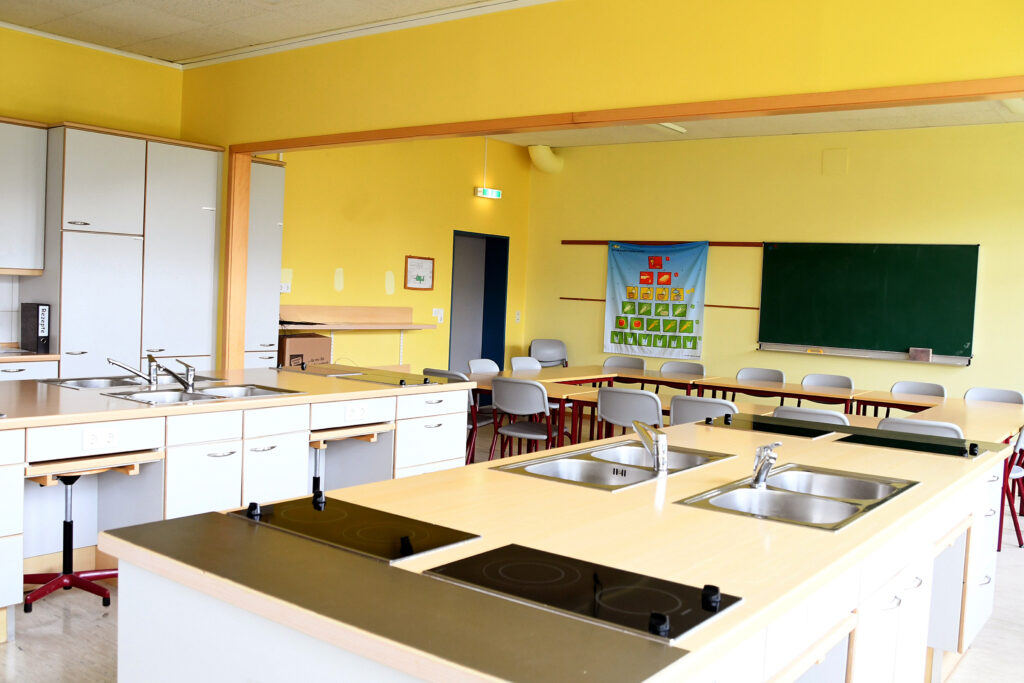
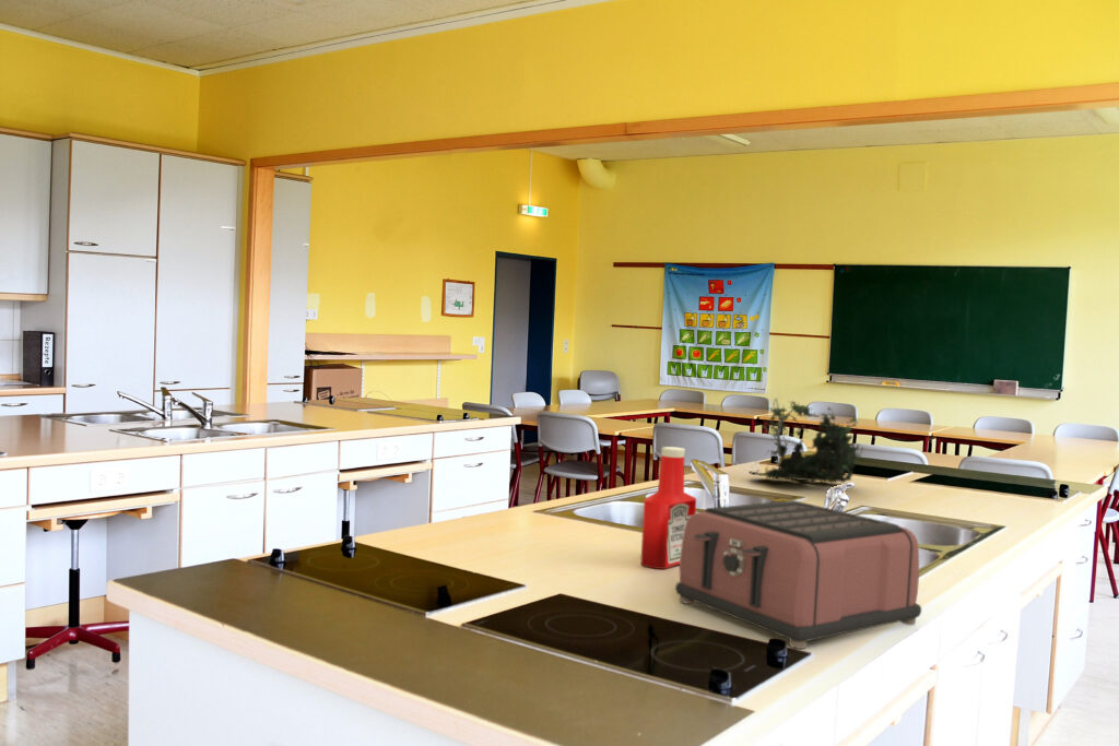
+ soap bottle (670, 505)
+ toaster (791, 565)
+ plant (799, 441)
